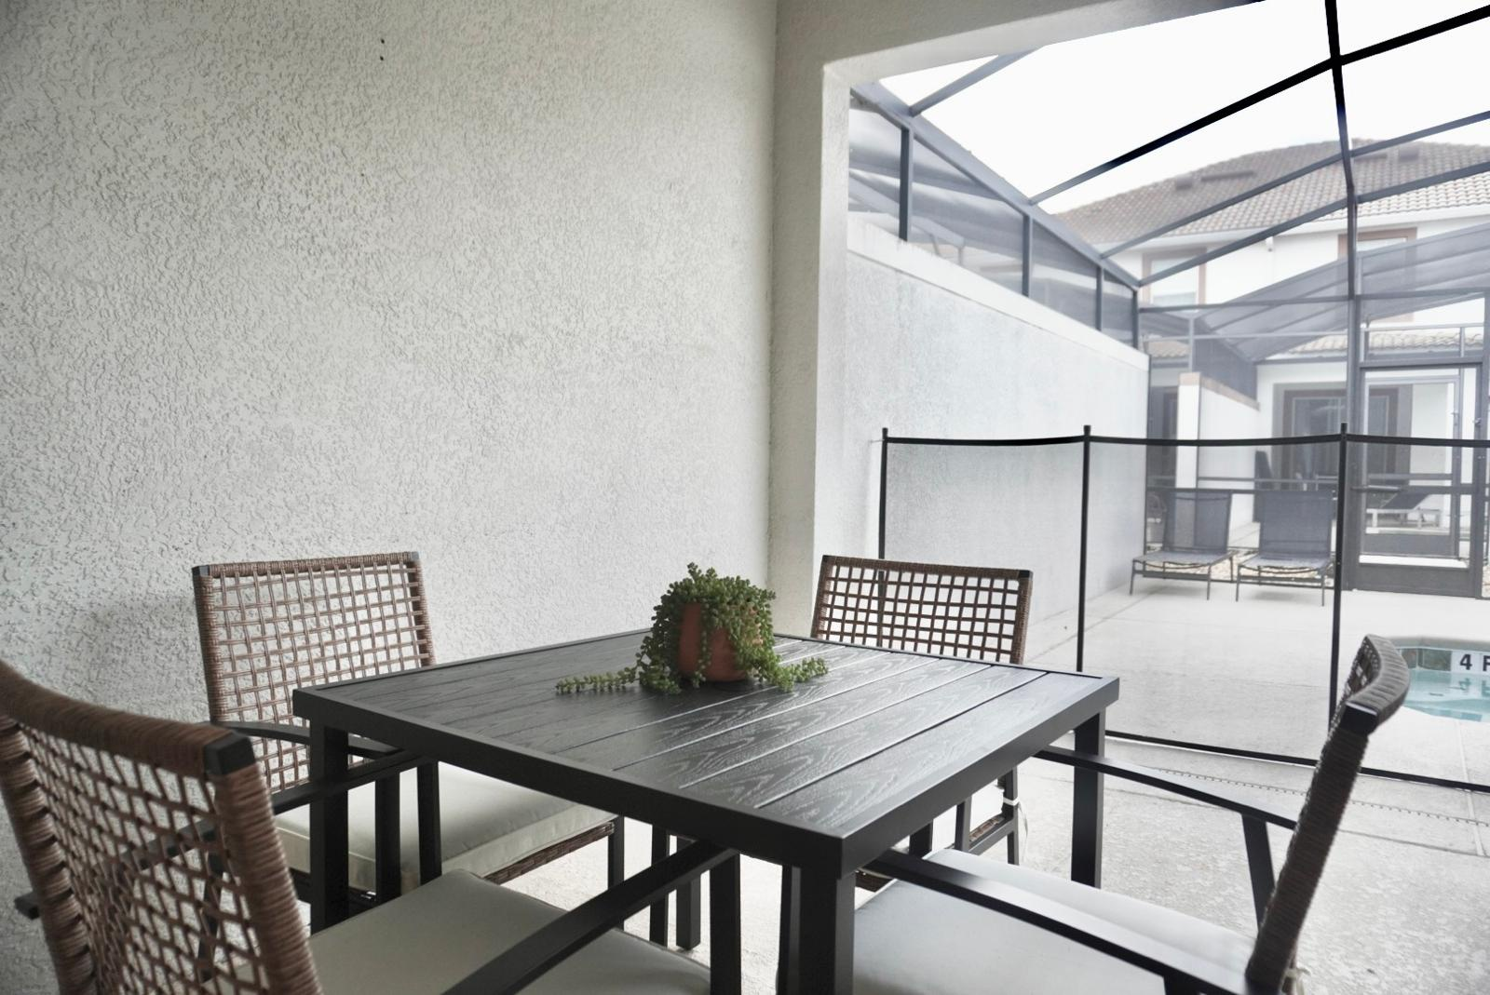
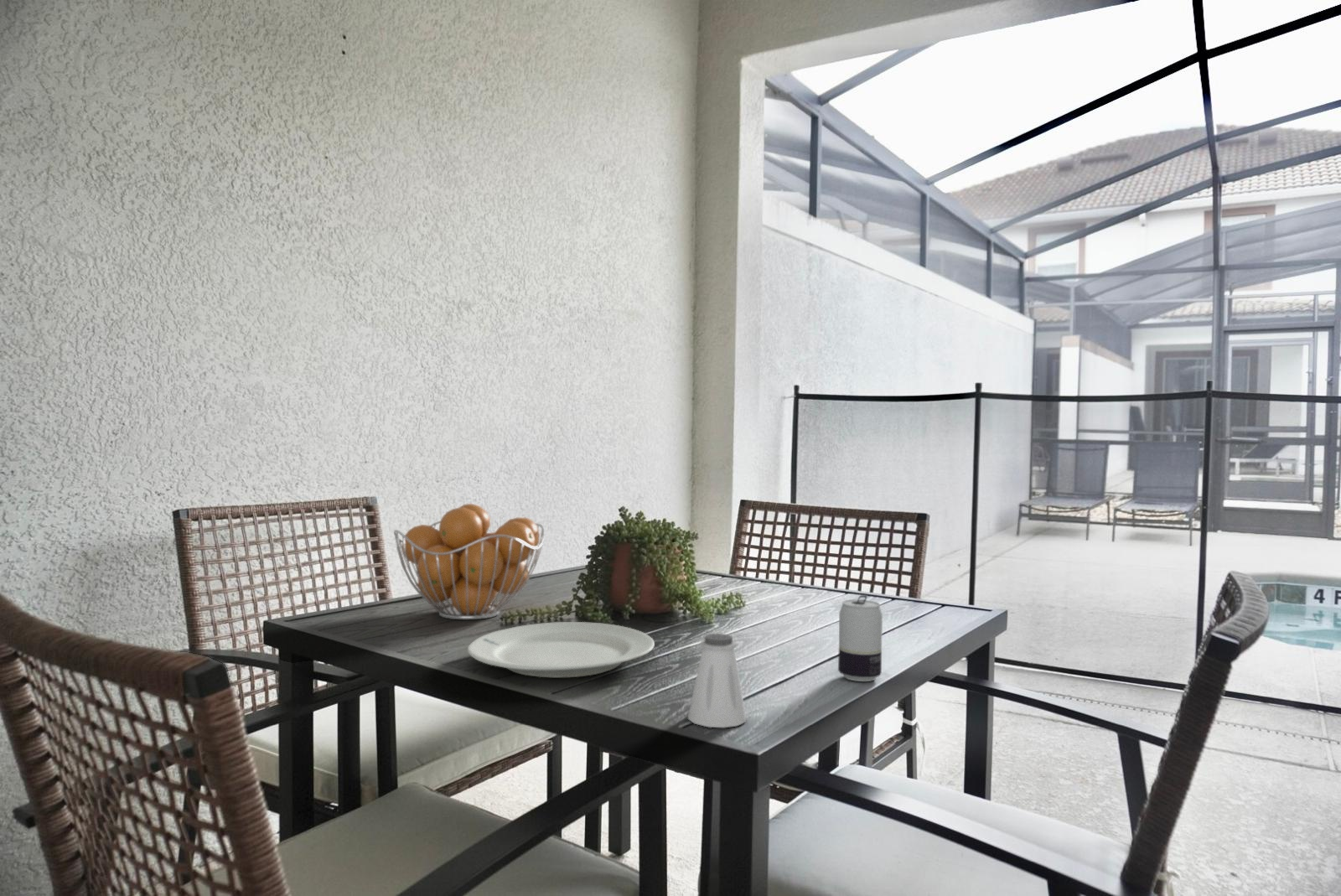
+ fruit basket (470, 559)
+ chinaware (562, 651)
+ beverage can (860, 635)
+ saltshaker (717, 676)
